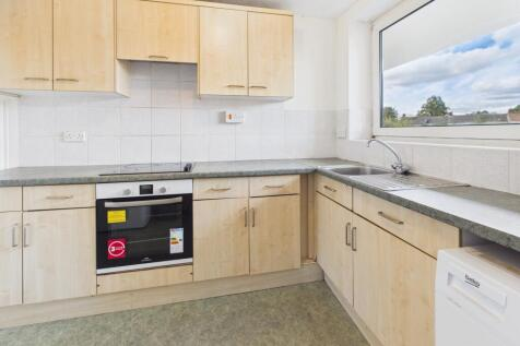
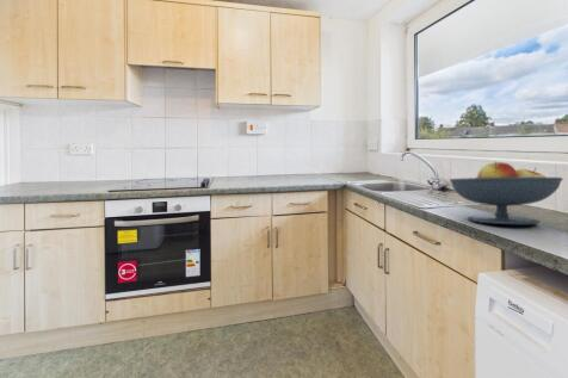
+ fruit bowl (501, 192)
